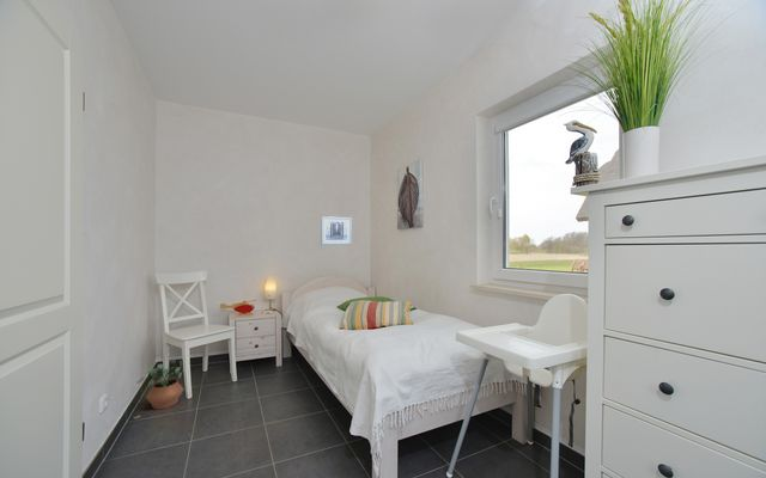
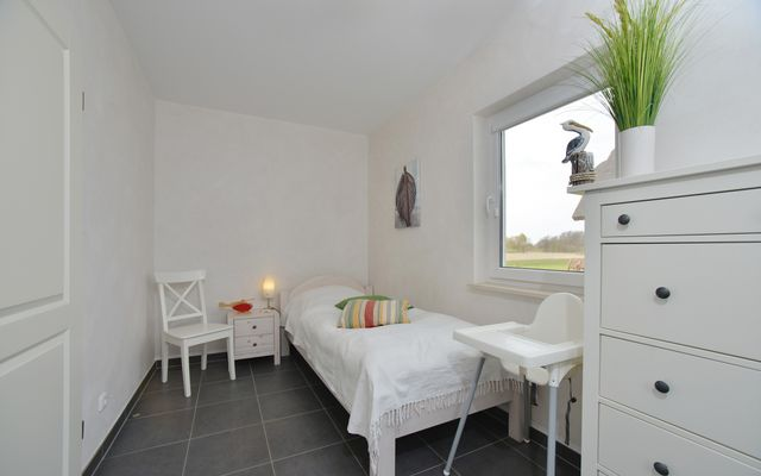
- wall art (336, 231)
- potted plant (160, 384)
